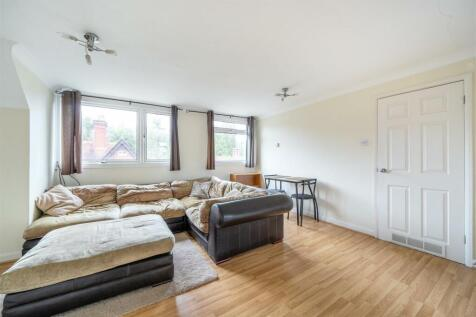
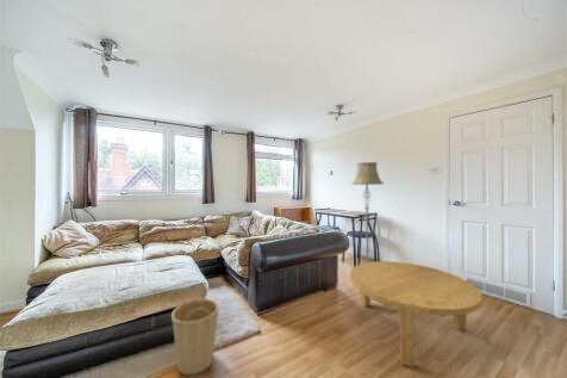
+ floor lamp (367, 222)
+ coffee table (407, 303)
+ basket (195, 330)
